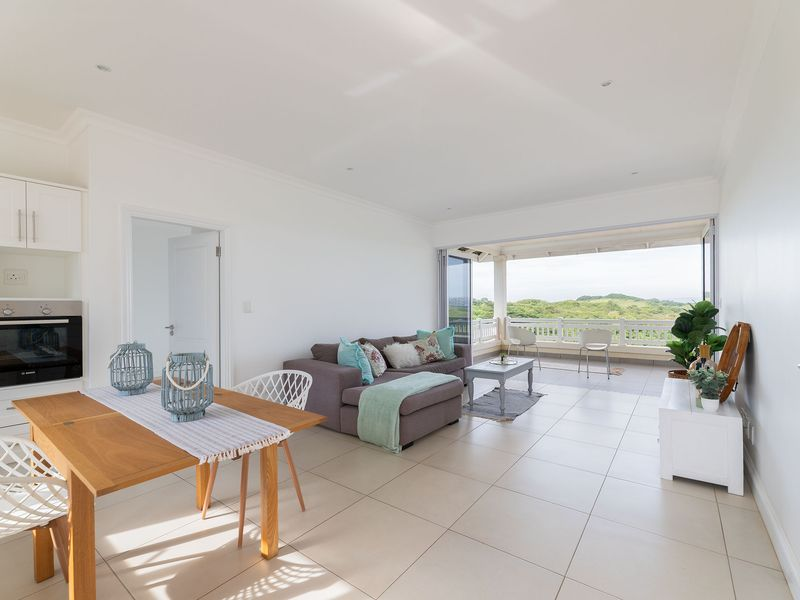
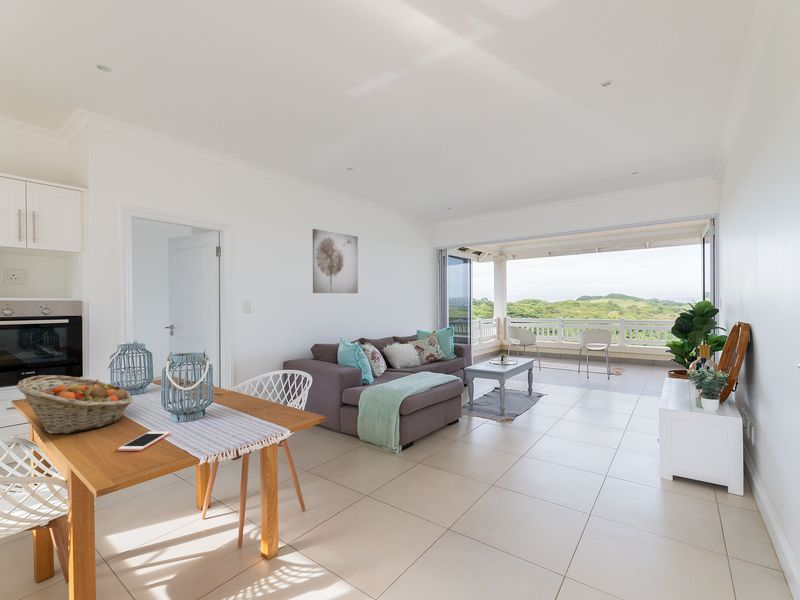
+ cell phone (145, 440)
+ fruit basket (79, 398)
+ wall art (336, 263)
